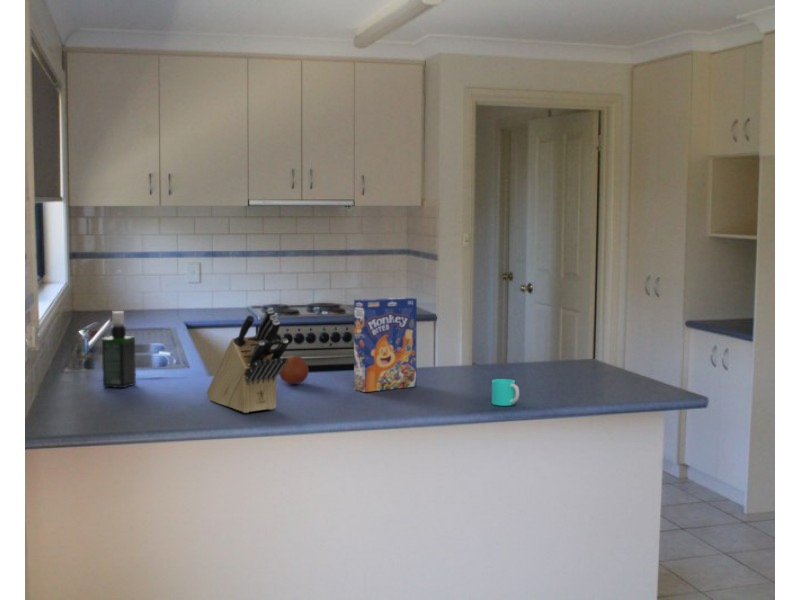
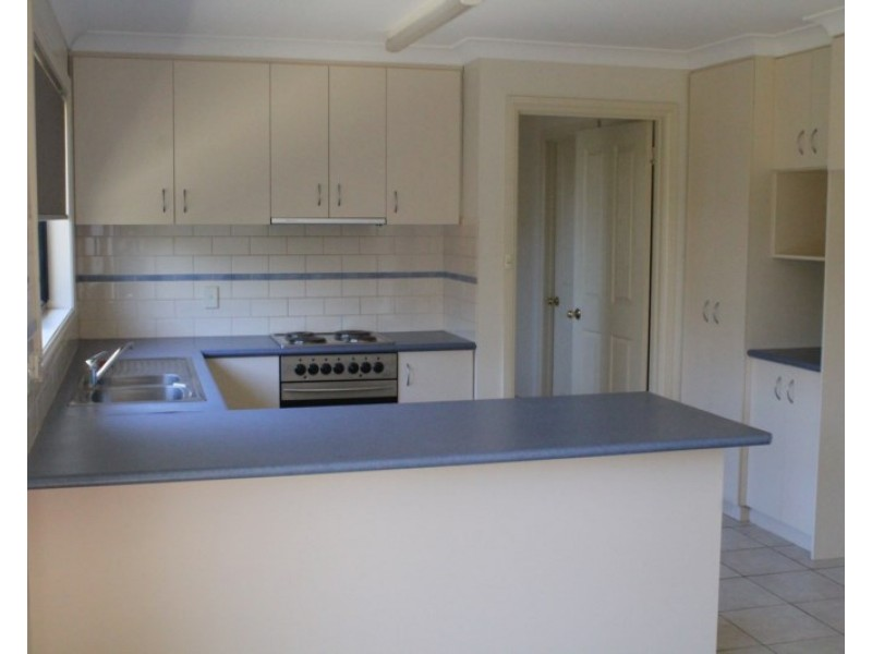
- cup (506, 392)
- cereal box (385, 343)
- spray bottle (118, 348)
- fruit (293, 369)
- knife block (247, 357)
